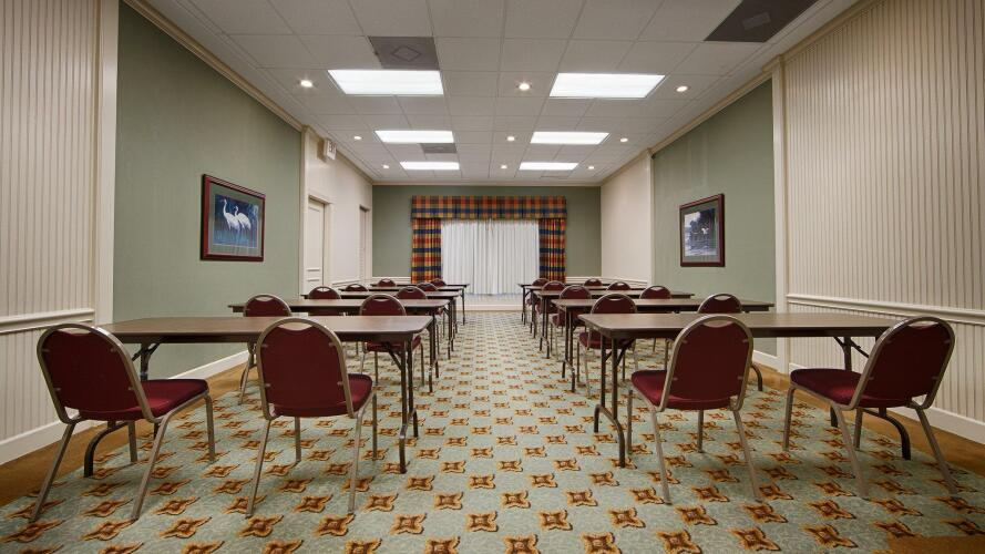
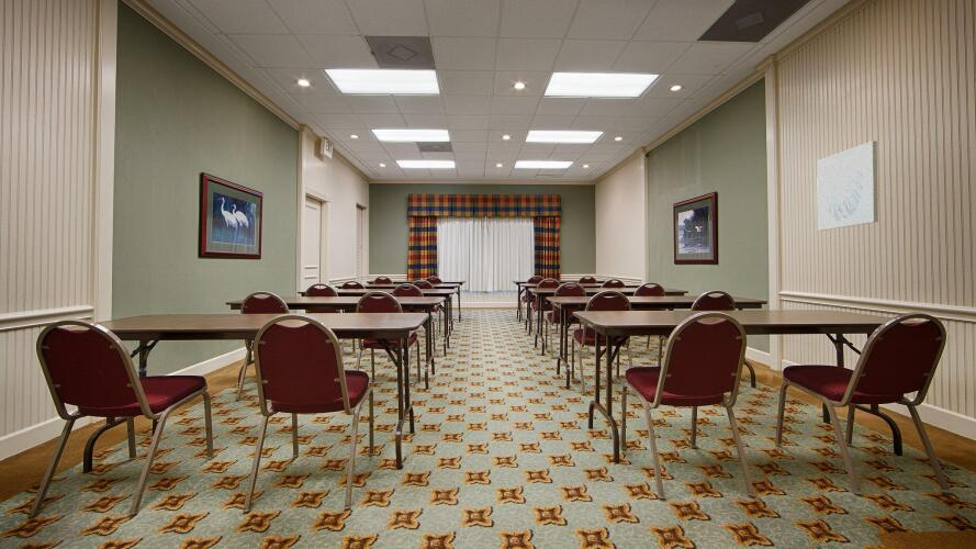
+ wall art (844, 189)
